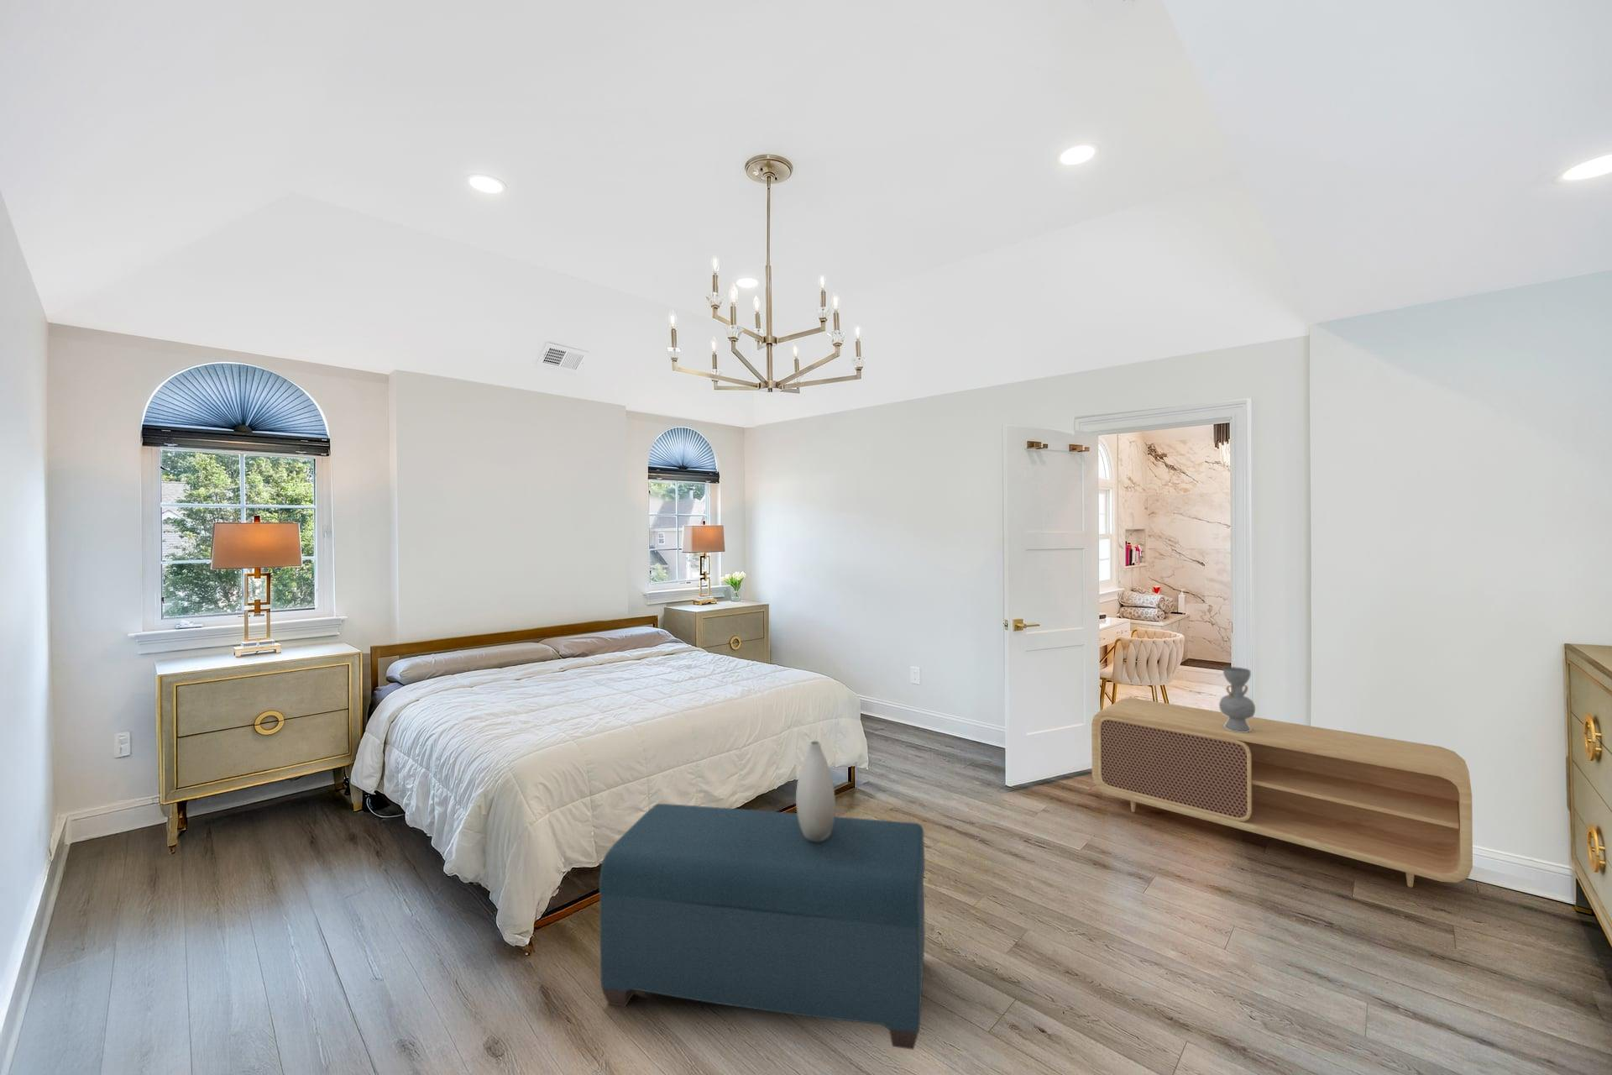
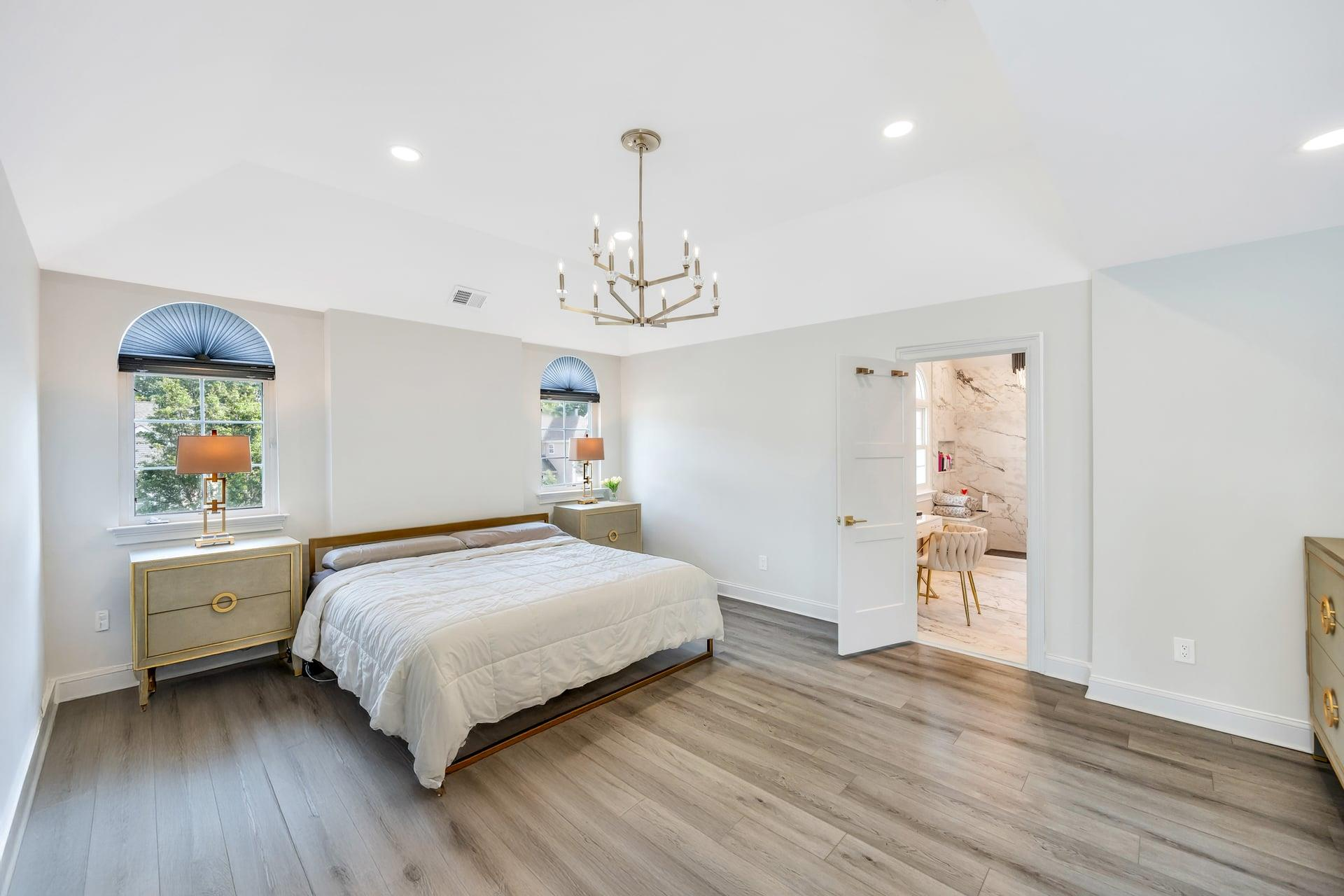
- bench (769, 906)
- decorative vase (1237, 698)
- tv stand (1258, 782)
- vase (816, 786)
